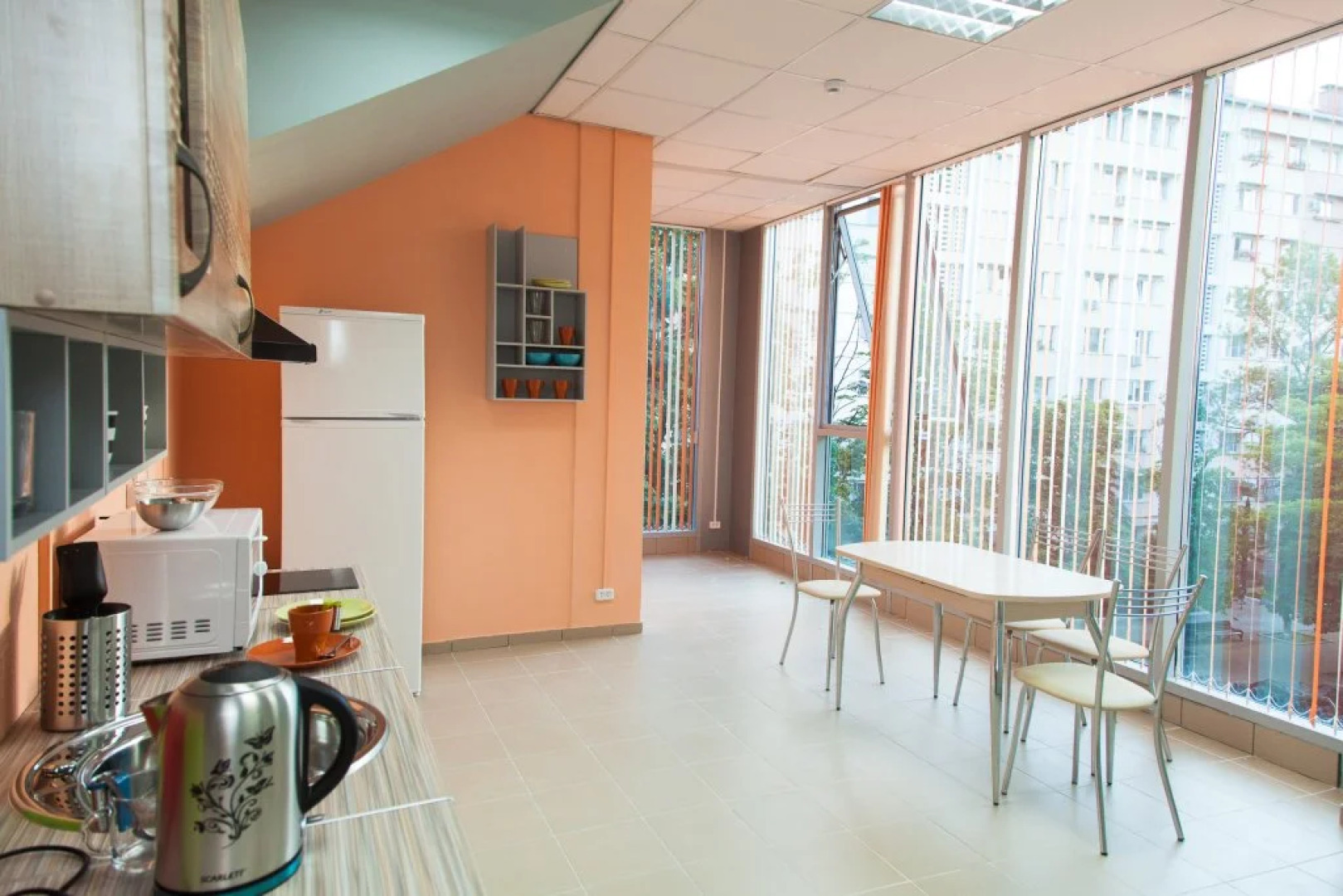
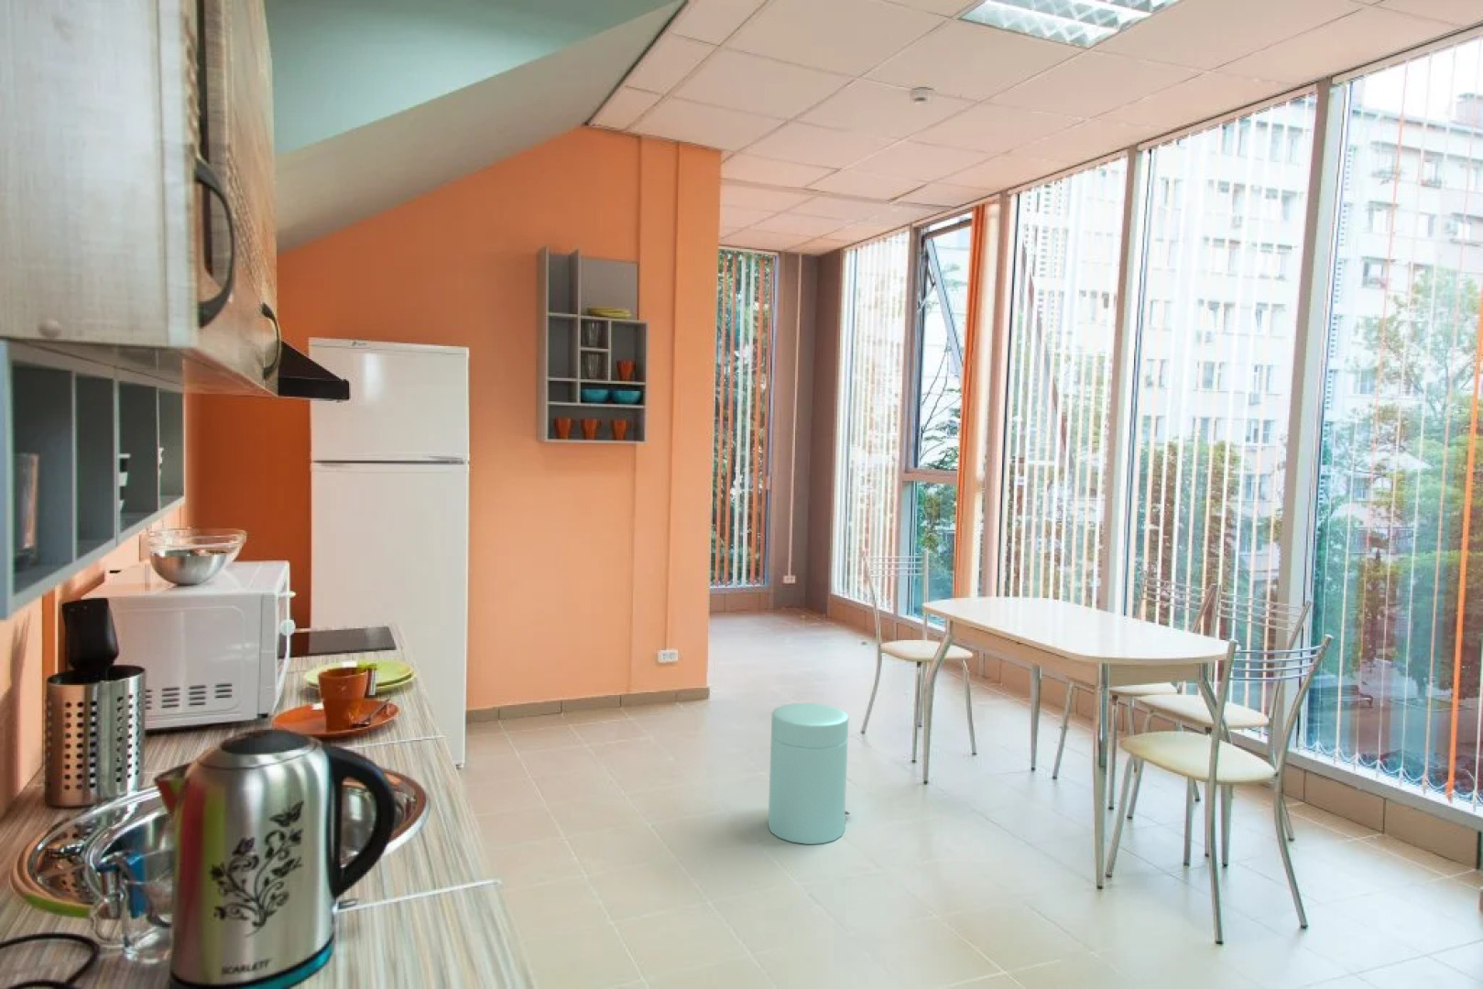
+ trash can (813, 768)
